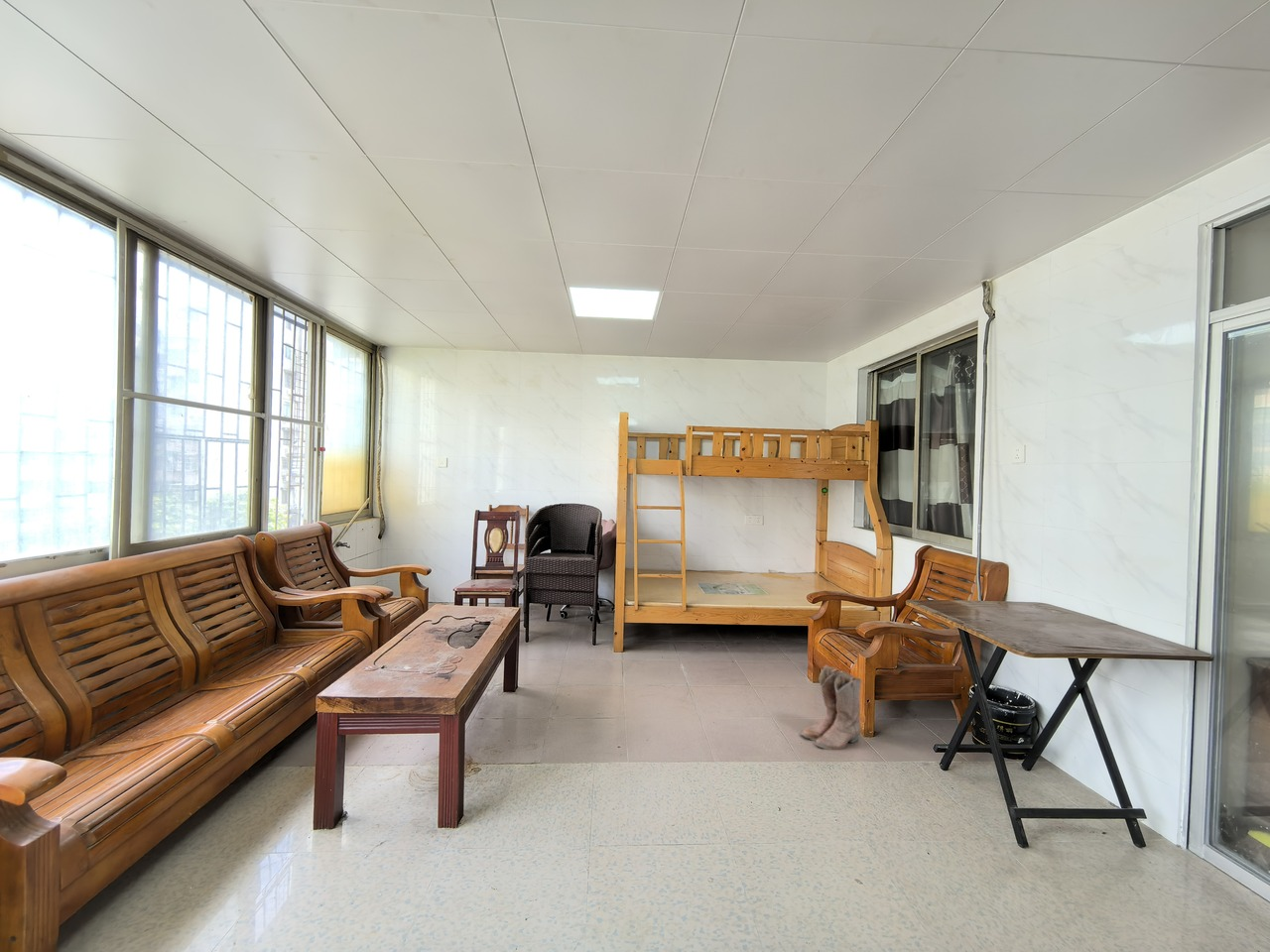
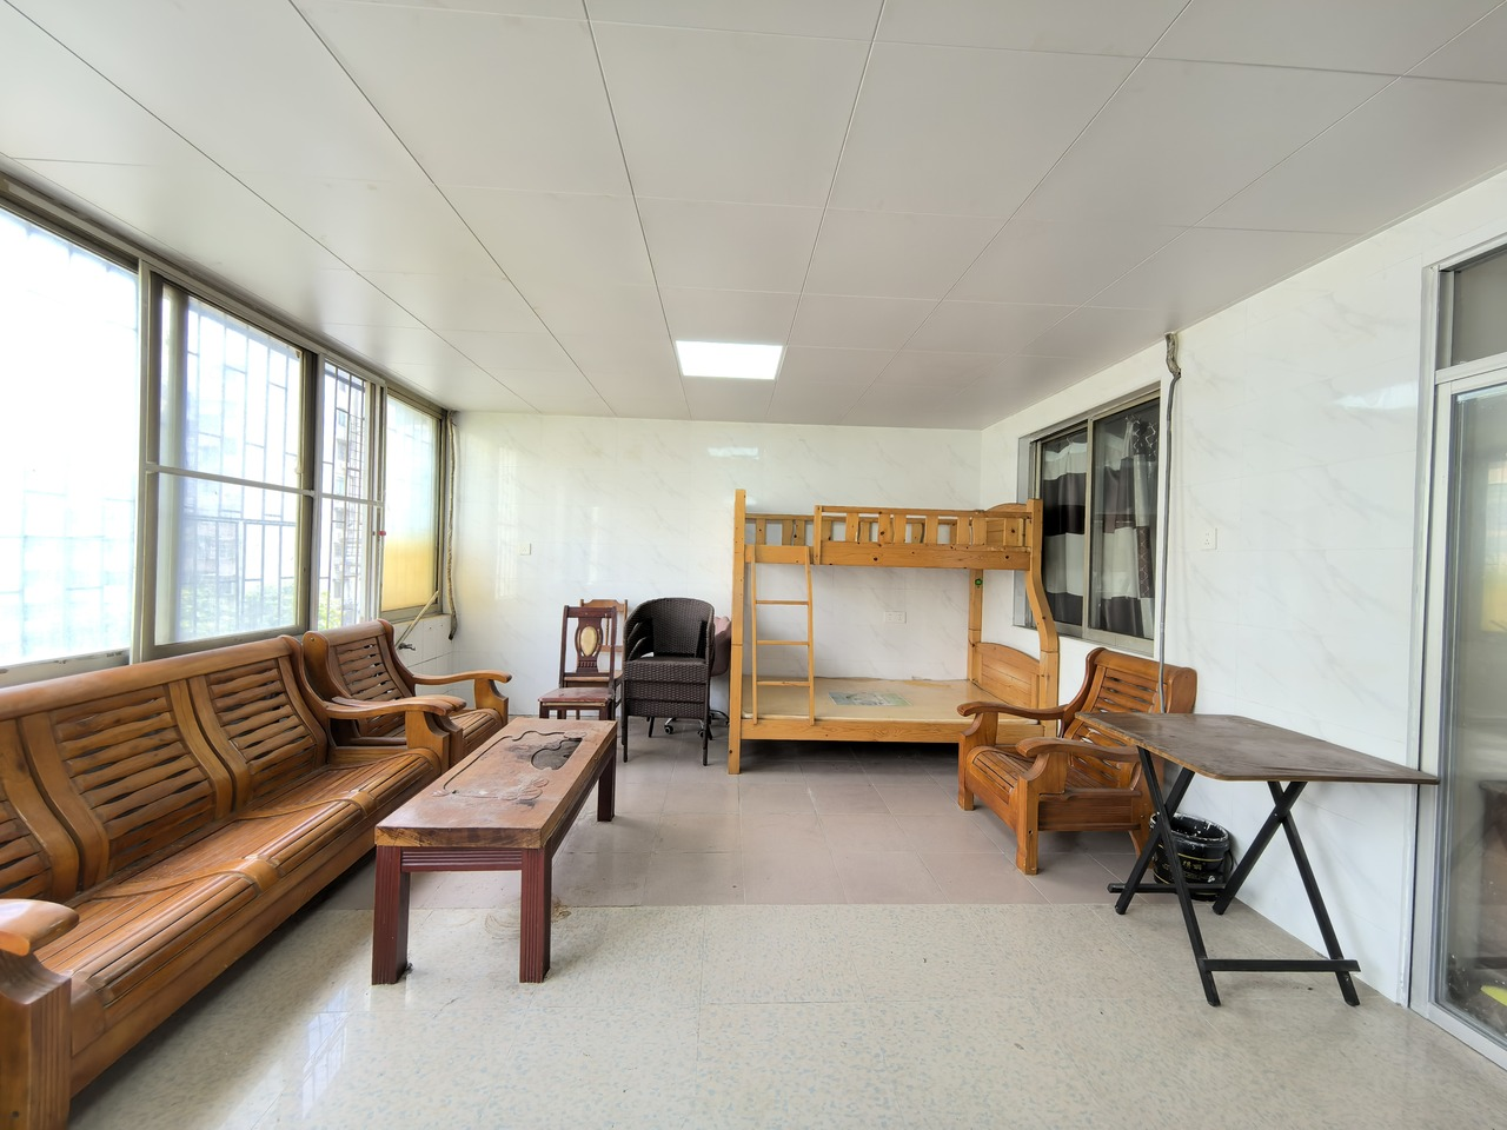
- boots (831, 704)
